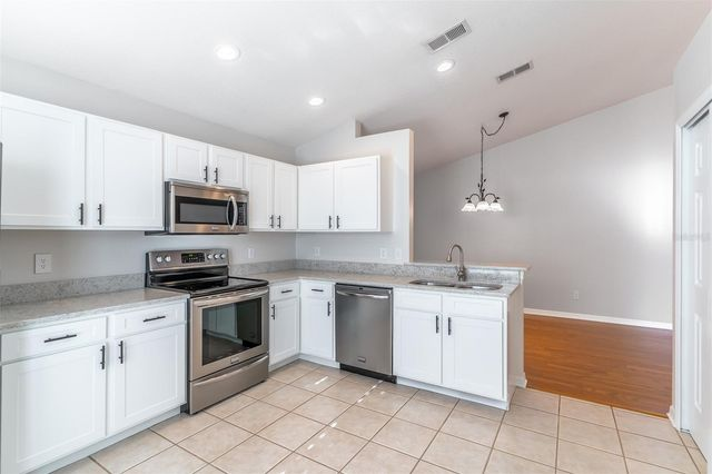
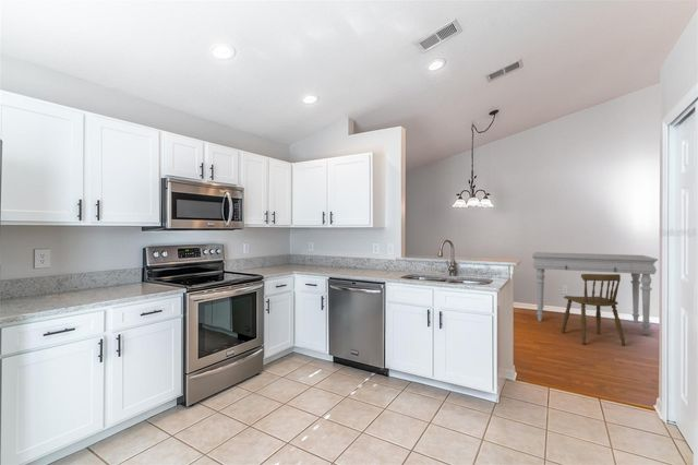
+ dining table (590, 271)
+ dining chair (591, 305)
